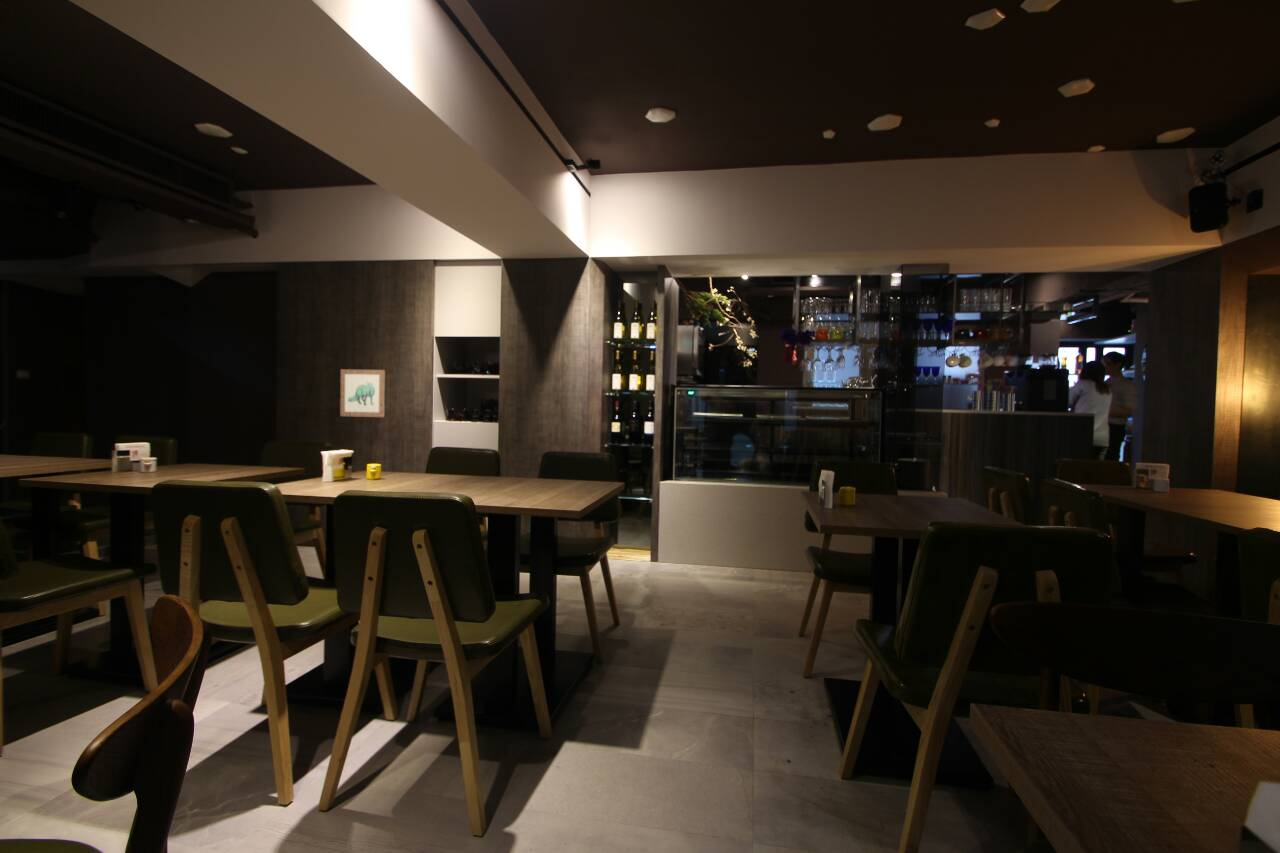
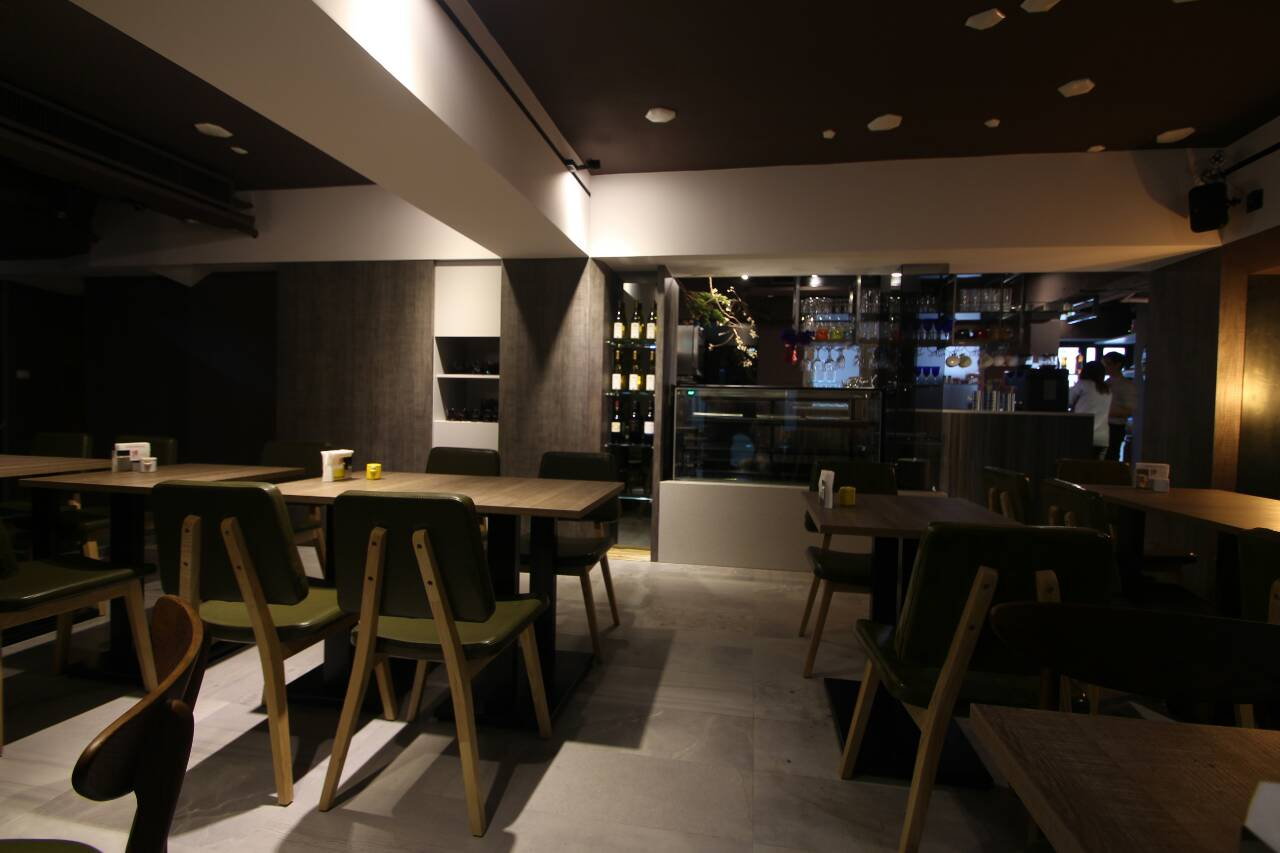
- wall art (362, 393)
